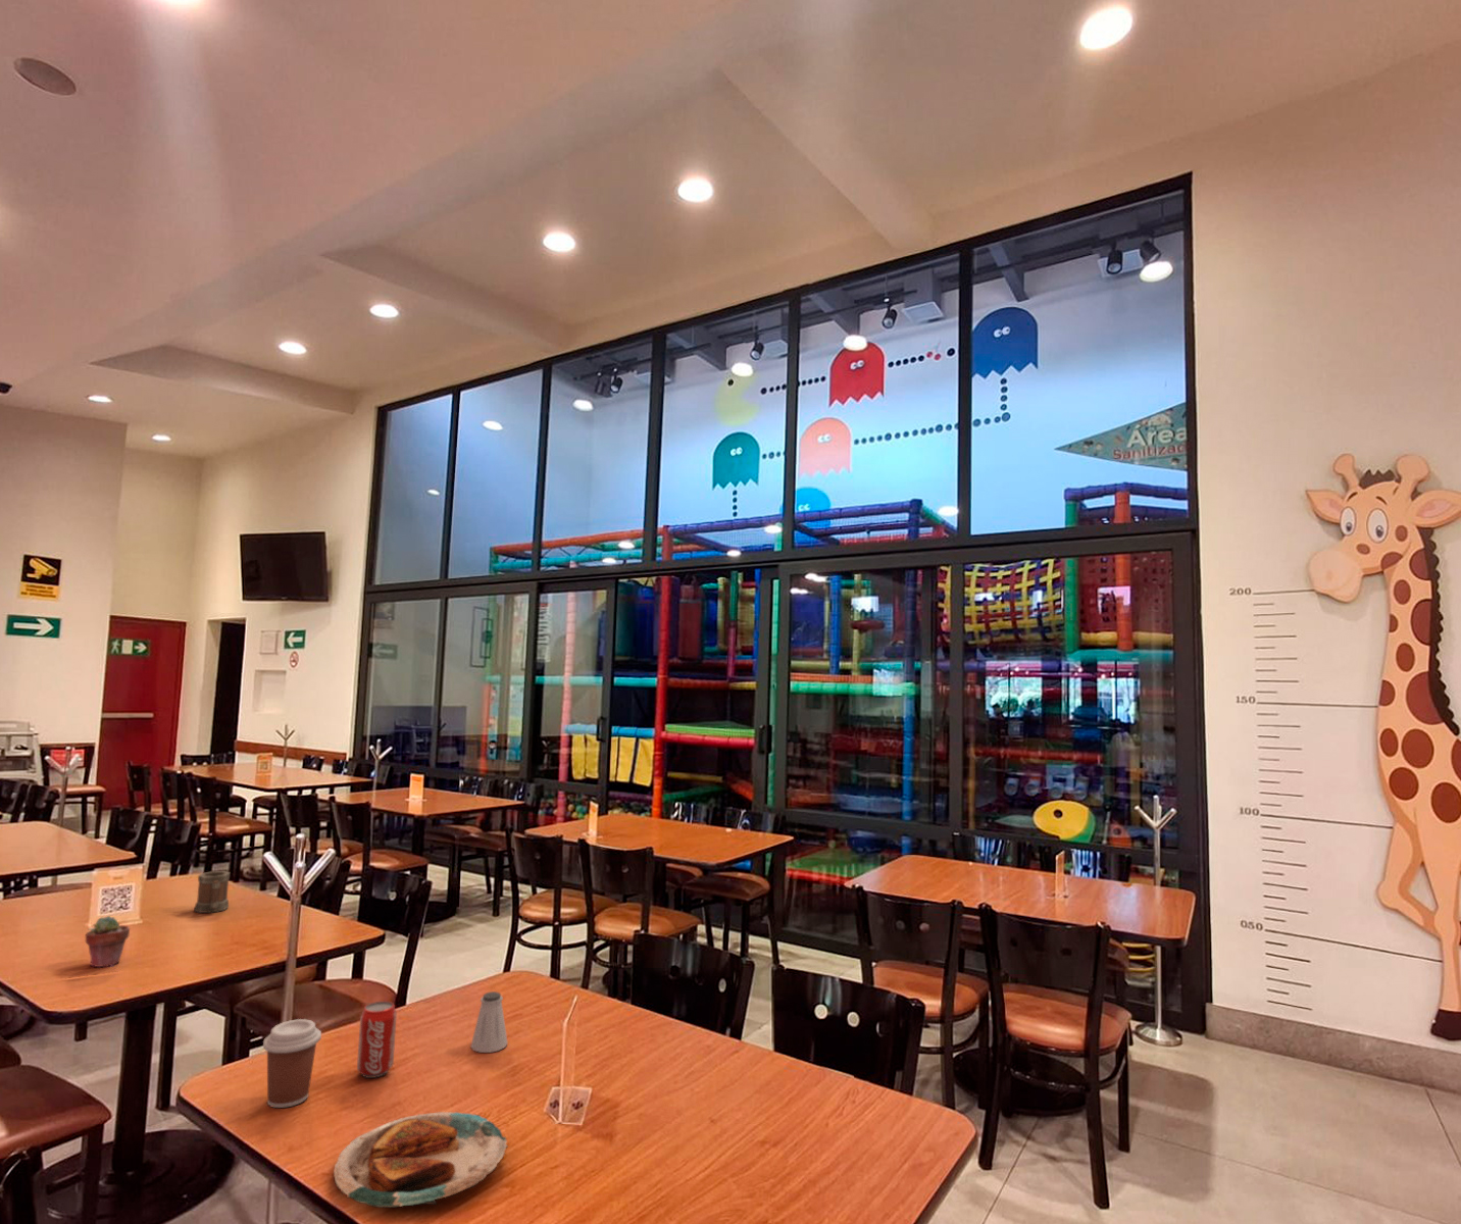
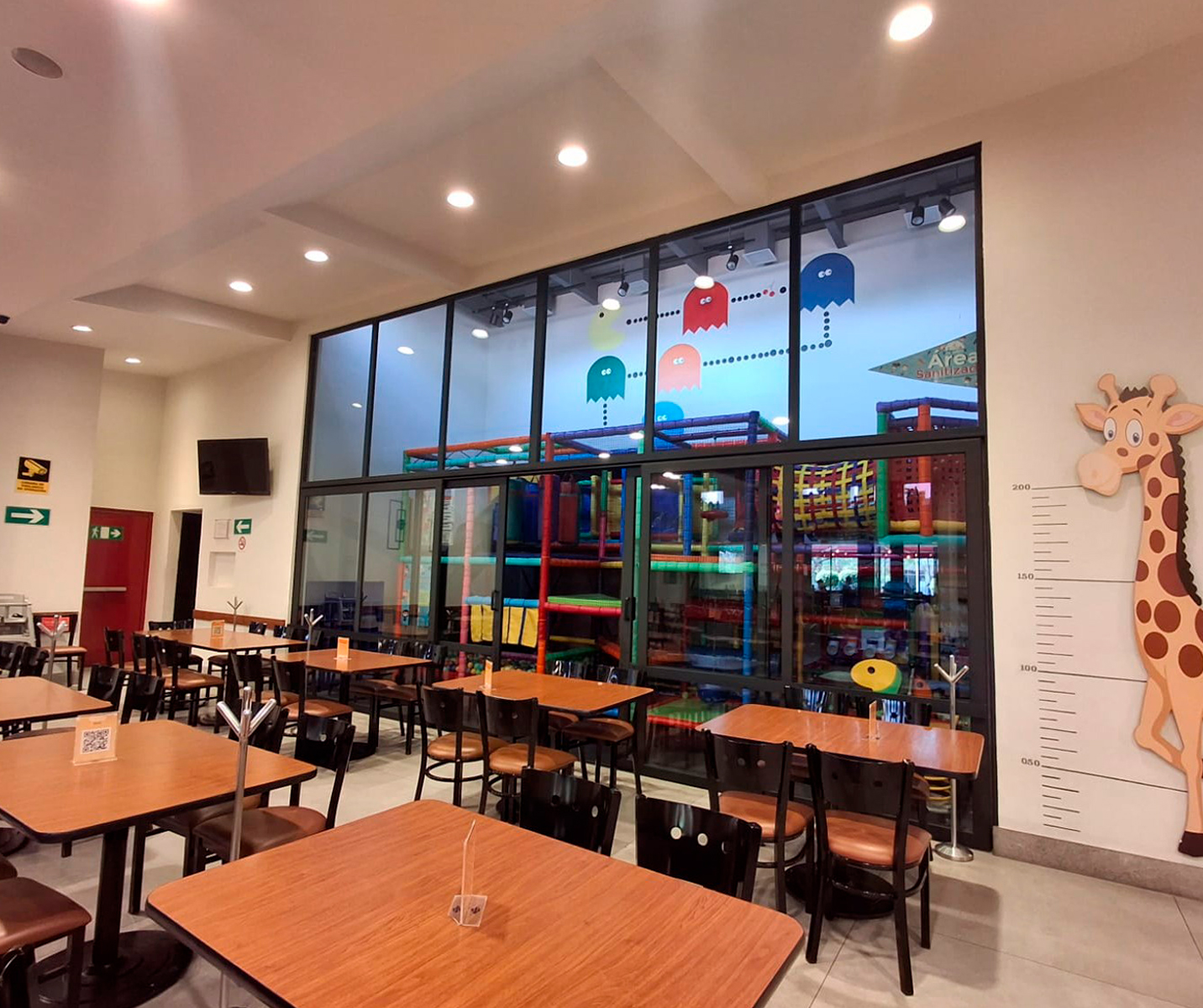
- coffee cup (290, 1061)
- mug (213, 891)
- saltshaker (489, 1019)
- potted succulent (106, 940)
- plate (424, 1157)
- beverage can (376, 1038)
